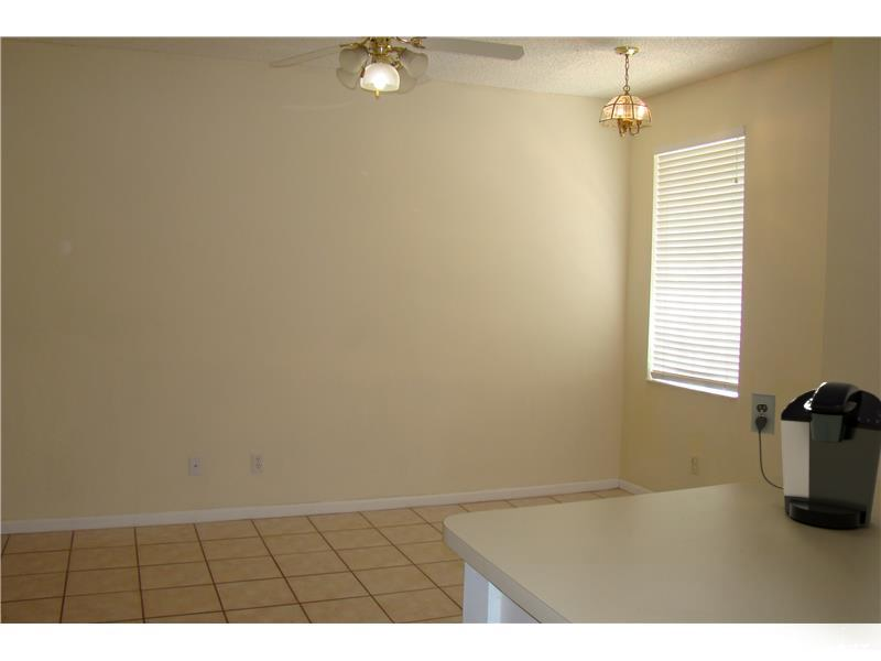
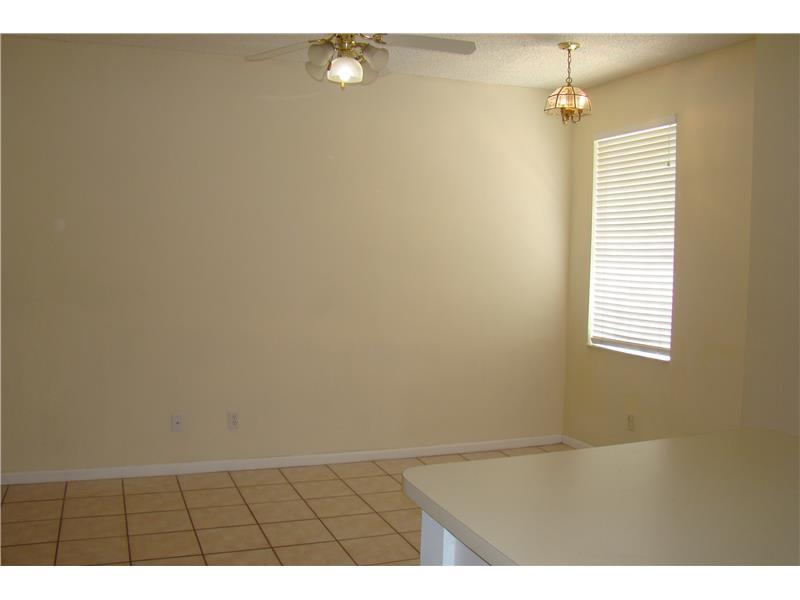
- coffee maker (805, 445)
